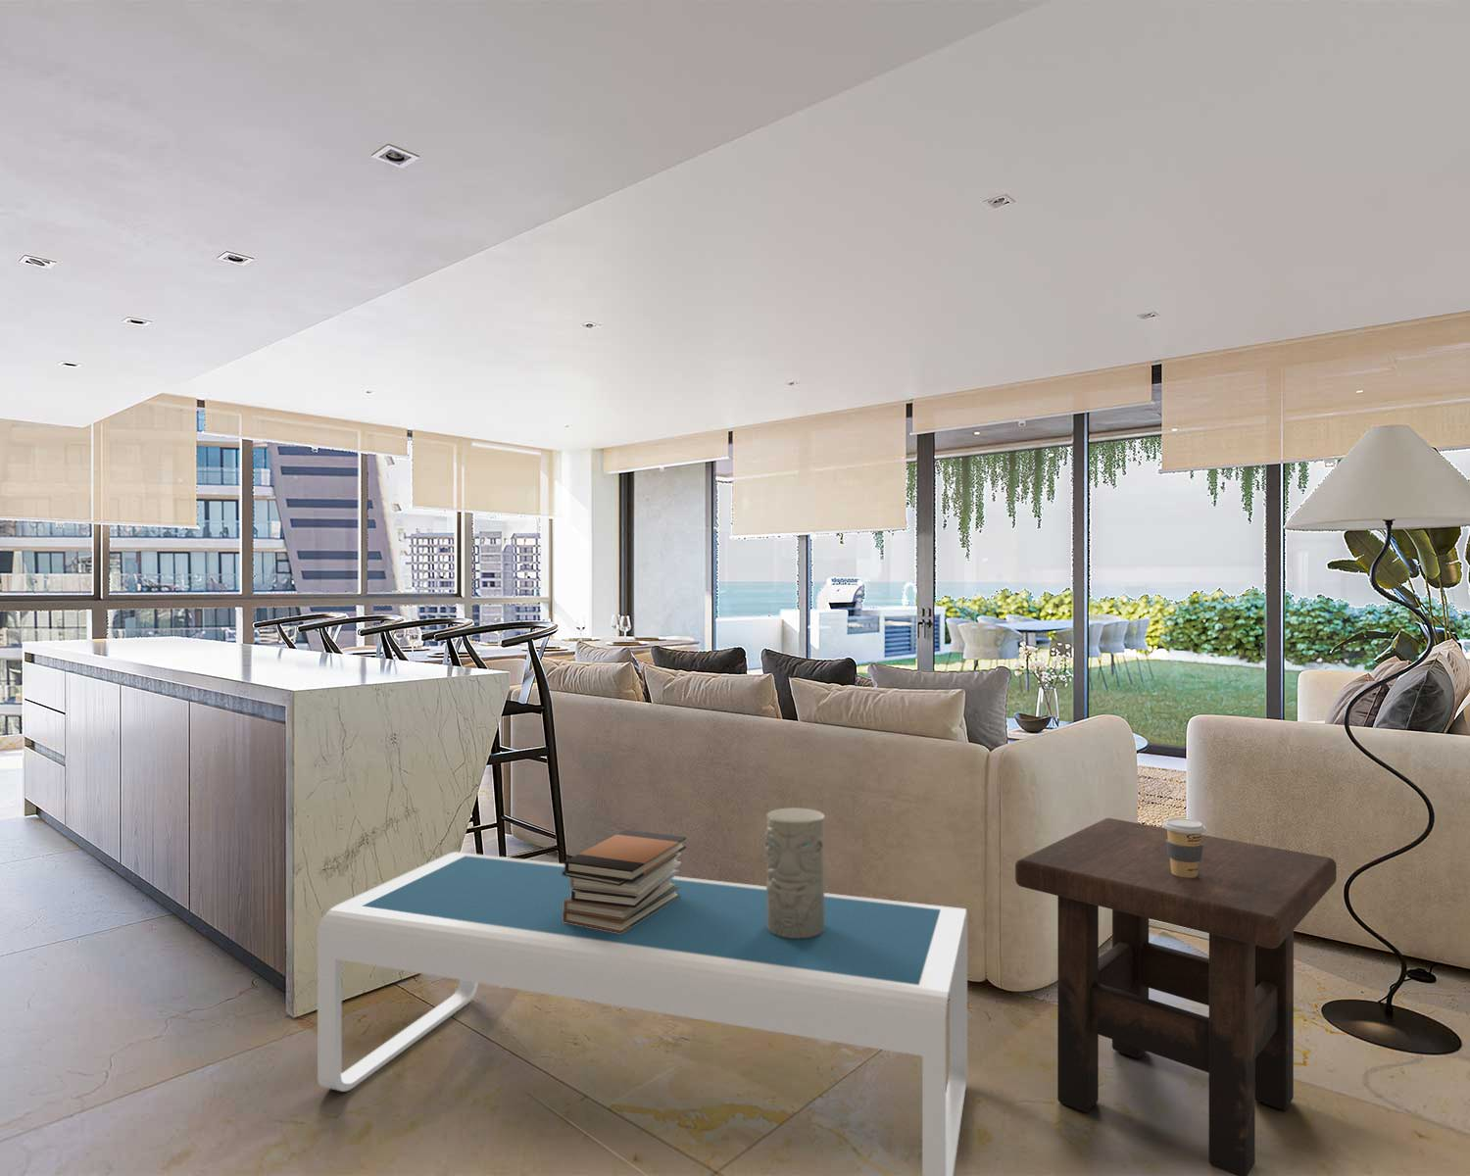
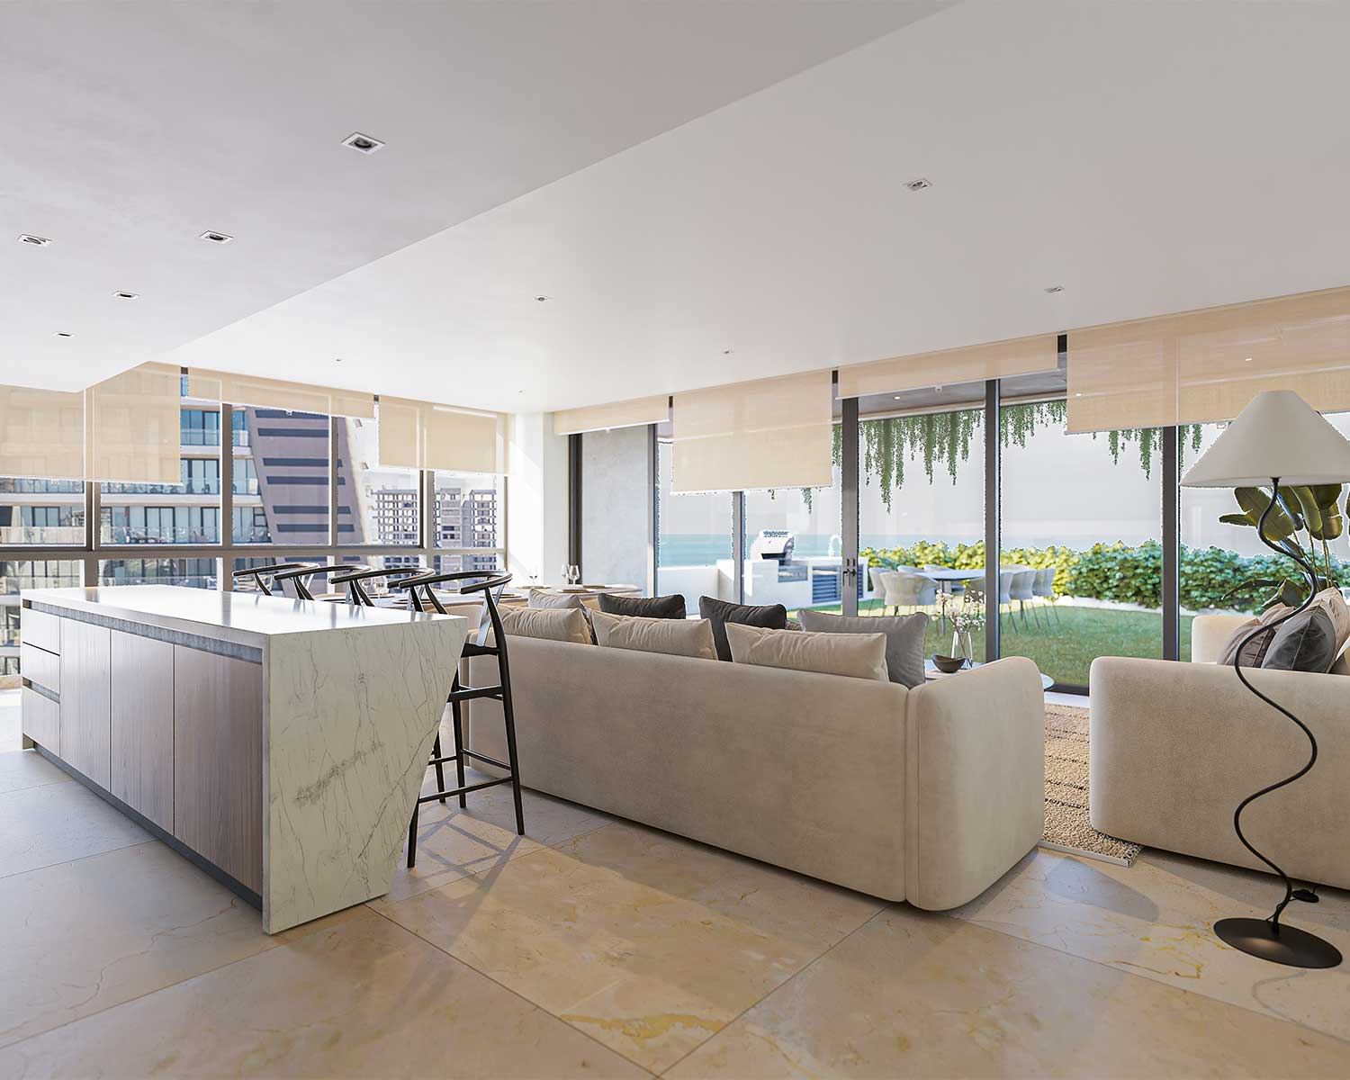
- coffee cup (1184, 847)
- decorative vase (794, 870)
- book stack (626, 877)
- side table (1175, 979)
- coffee table (648, 997)
